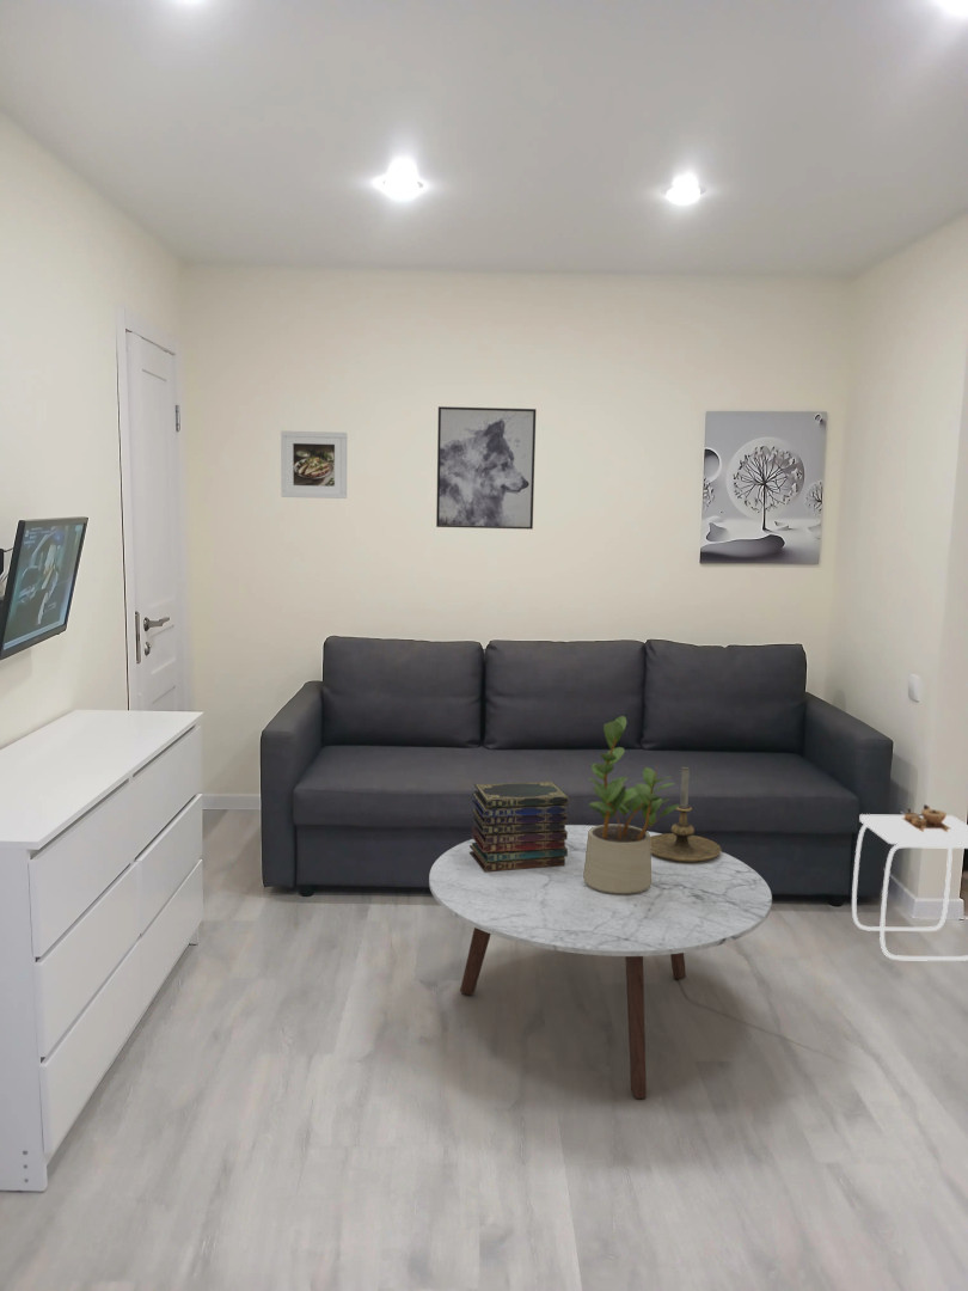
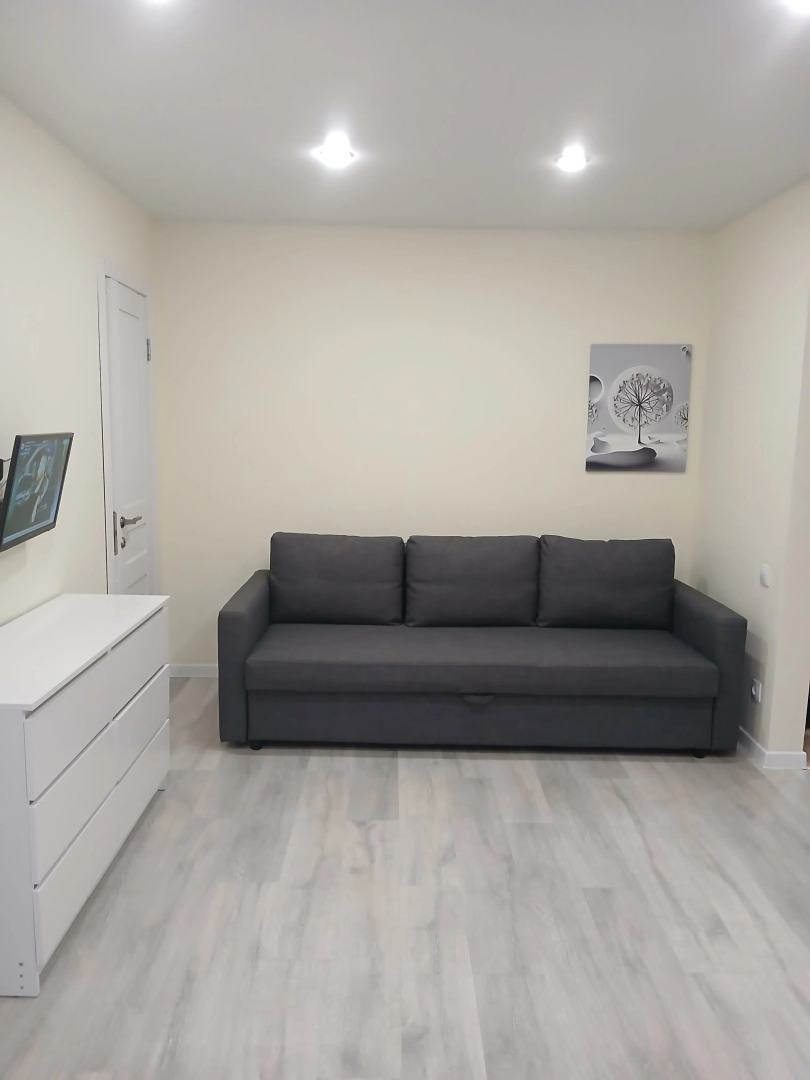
- potted plant (631, 801)
- wall art (485, 467)
- coffee table (594, 947)
- book stack (519, 824)
- side table (945, 882)
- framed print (313, 464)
- candle holder (684, 808)
